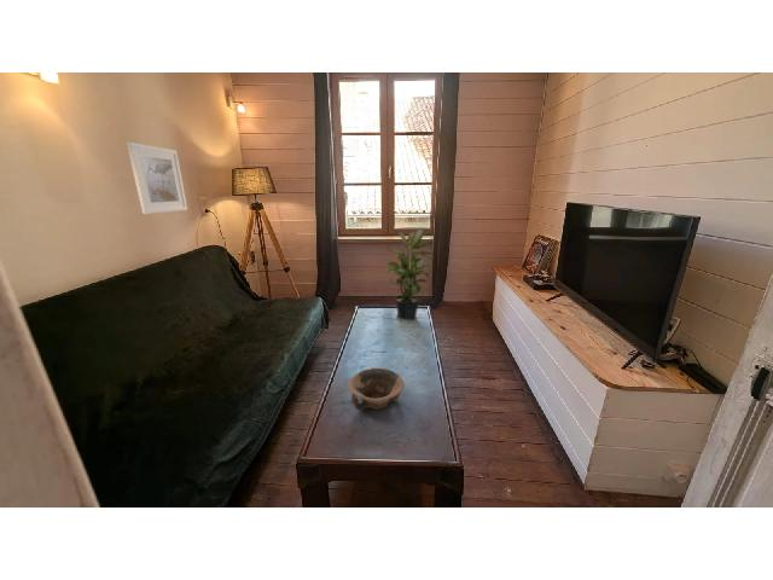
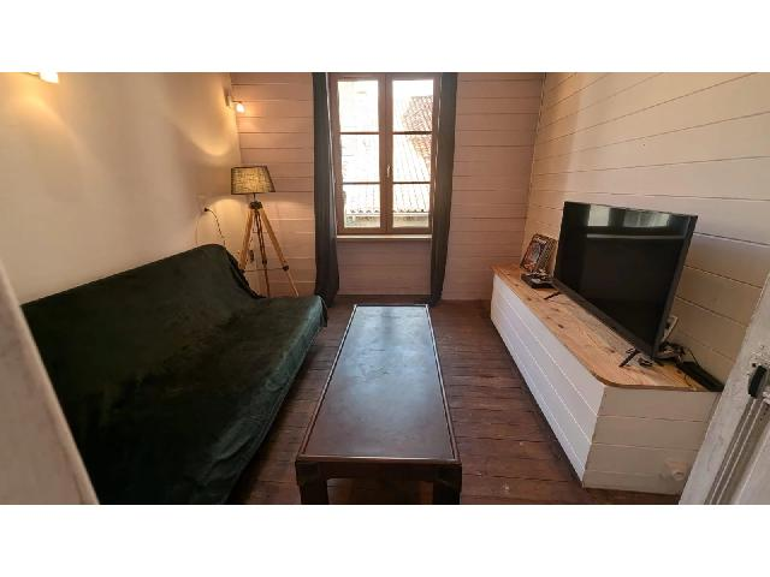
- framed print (161, 180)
- bowl (376, 393)
- potted plant (409, 274)
